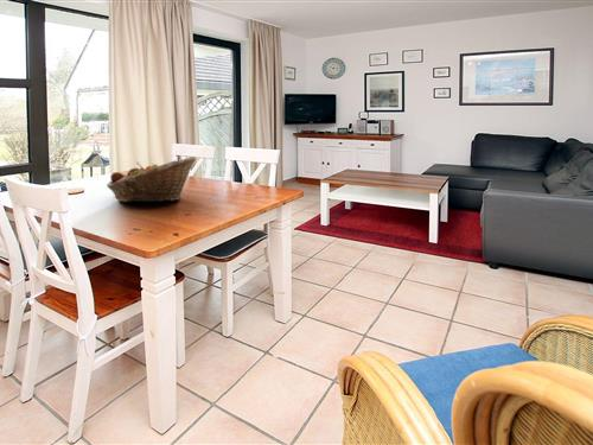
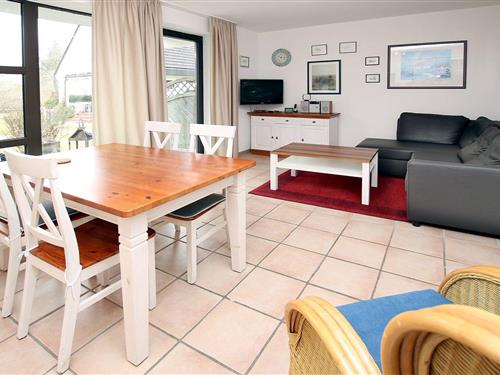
- fruit basket (152, 179)
